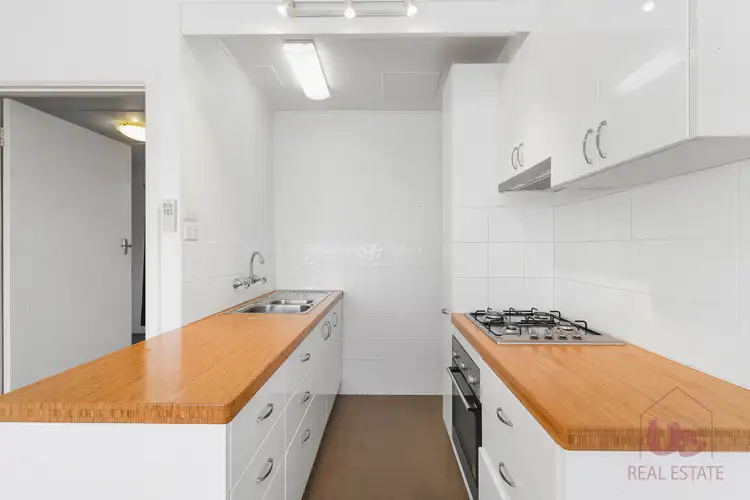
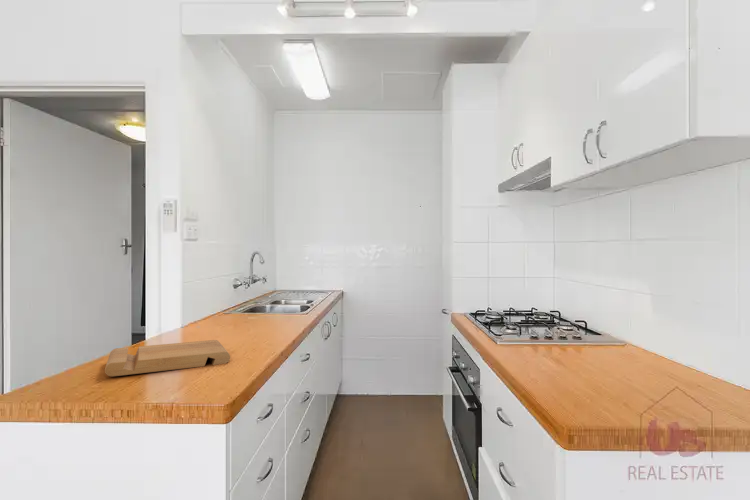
+ cutting board (169, 356)
